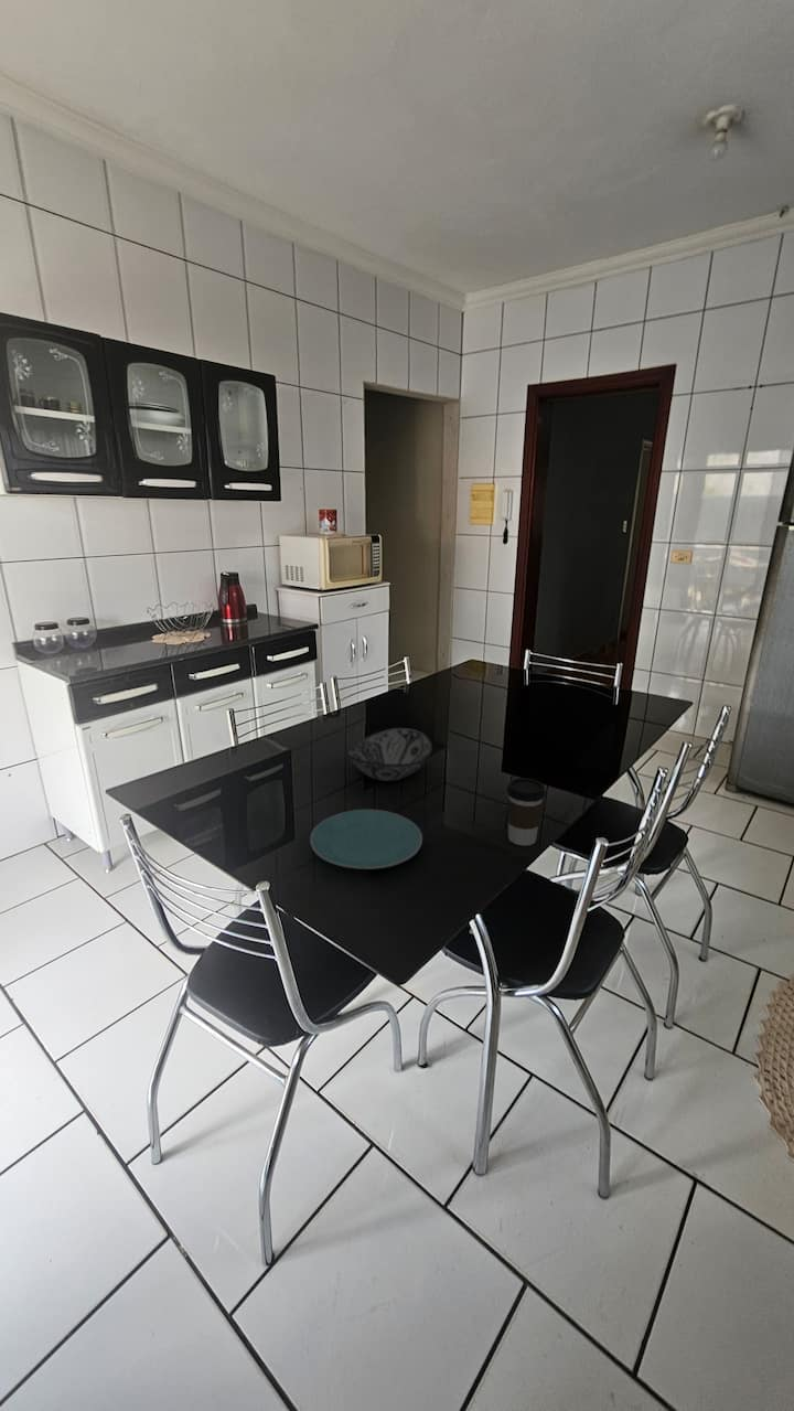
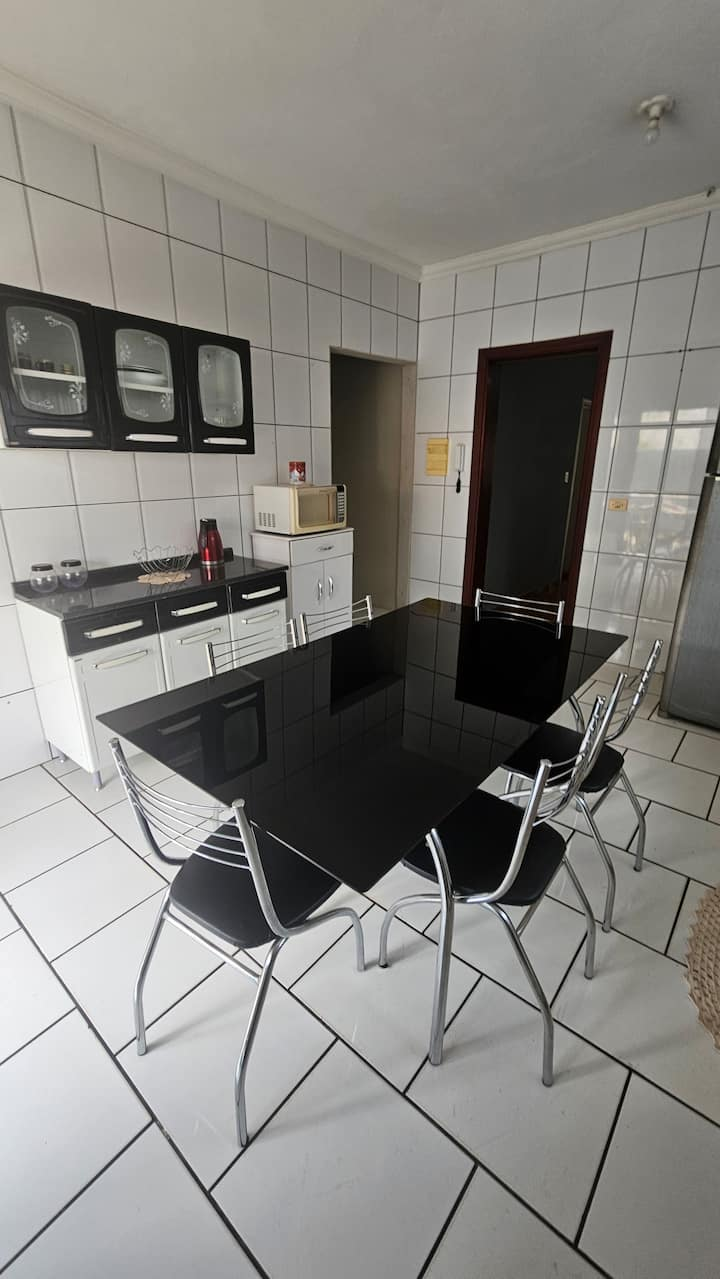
- decorative bowl (389, 759)
- coffee cup (524, 812)
- plate (366, 841)
